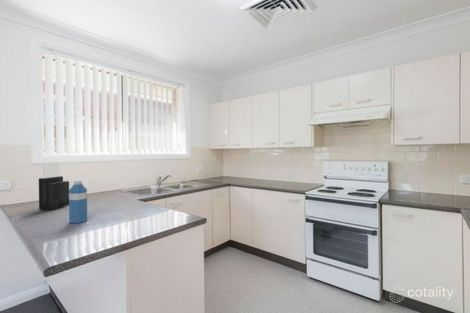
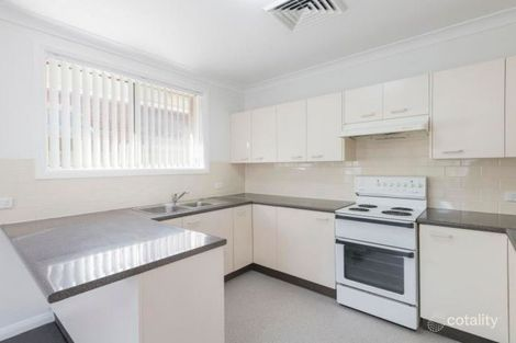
- water bottle (78, 201)
- knife block (56, 184)
